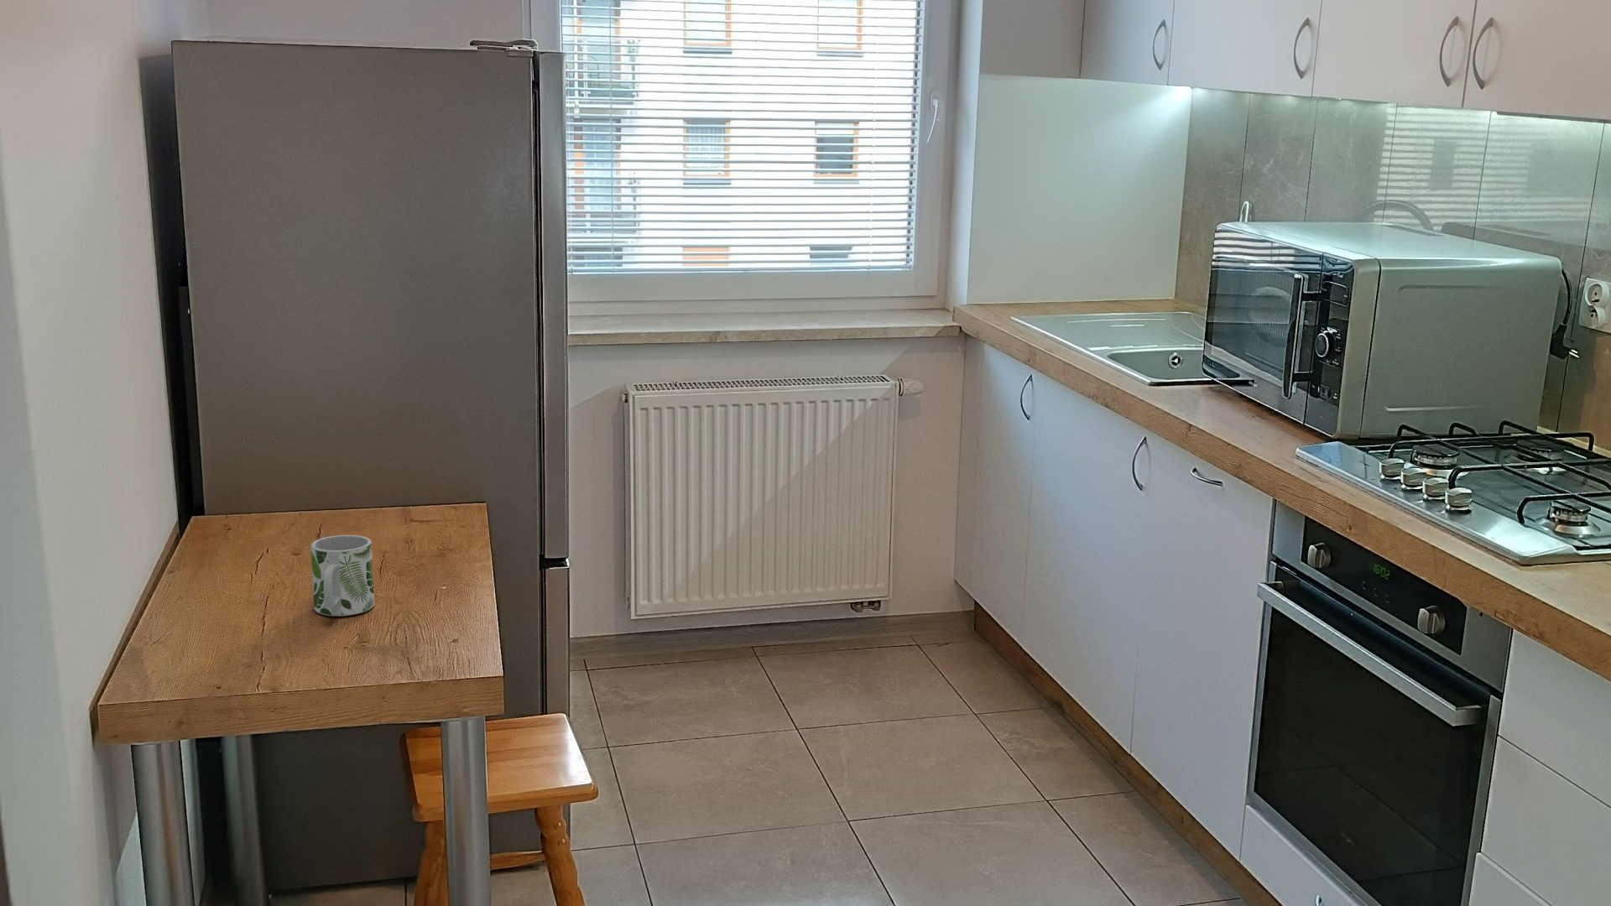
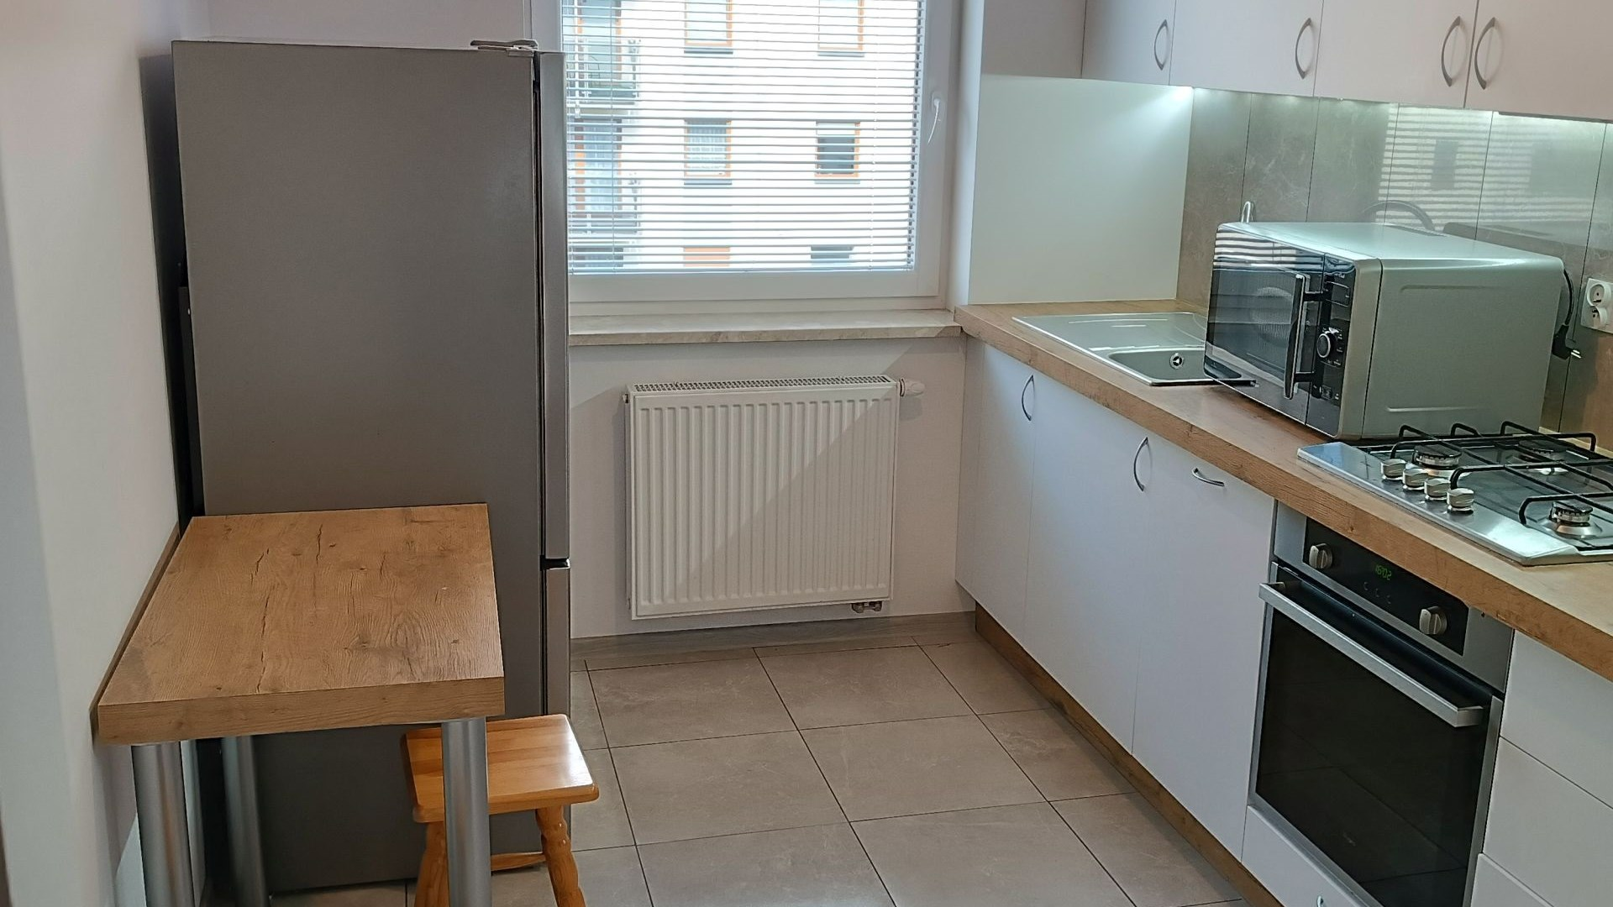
- mug (339, 579)
